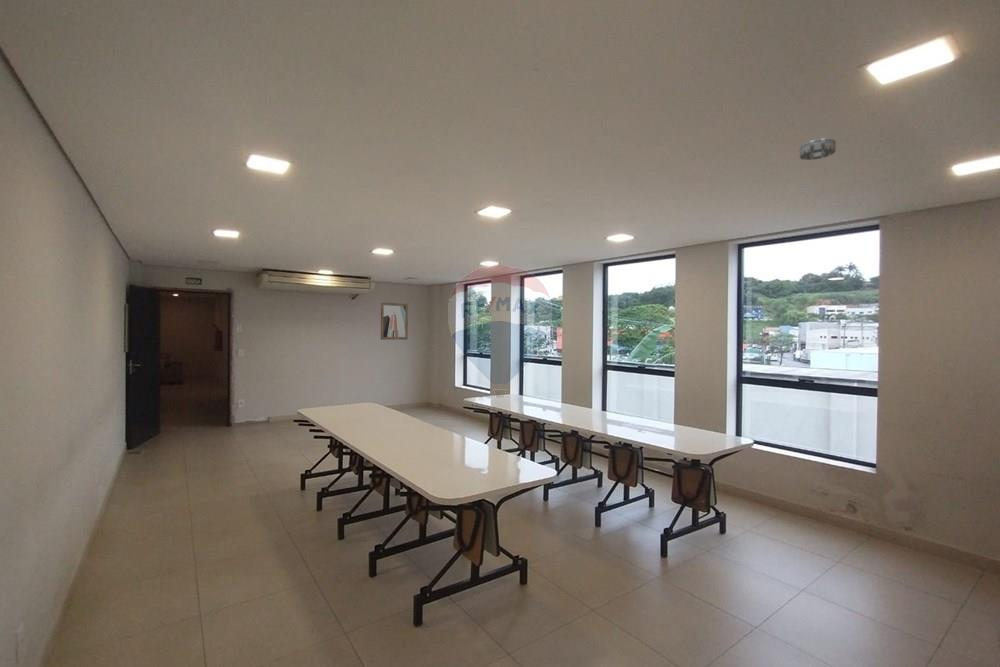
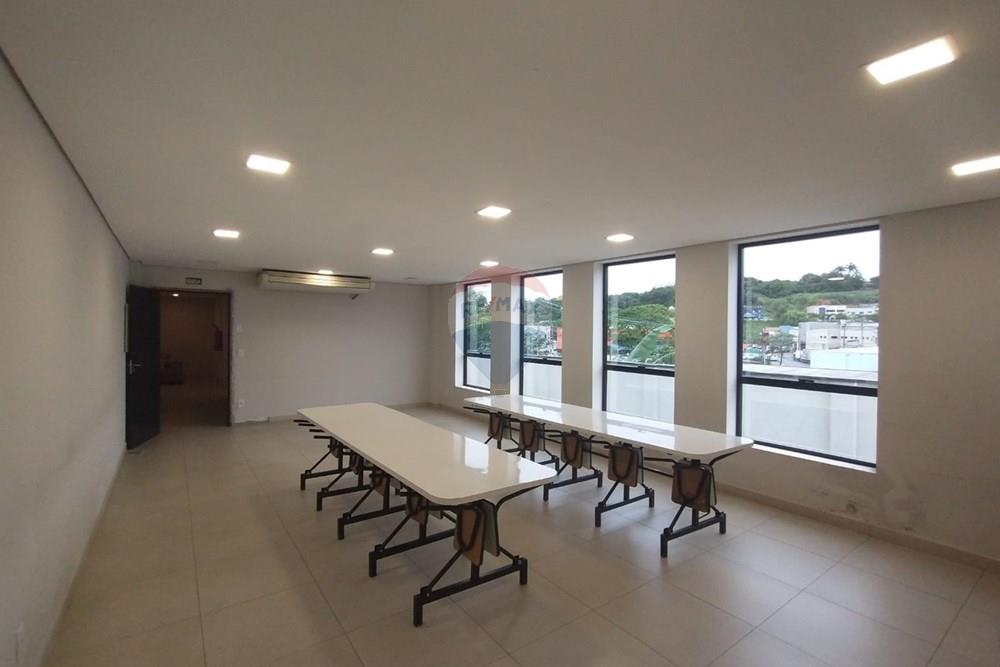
- smoke detector (817, 148)
- wall art (394, 321)
